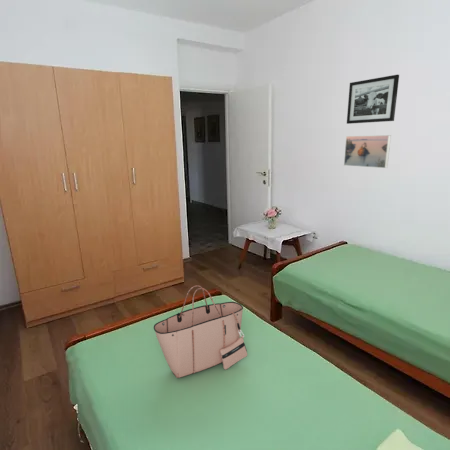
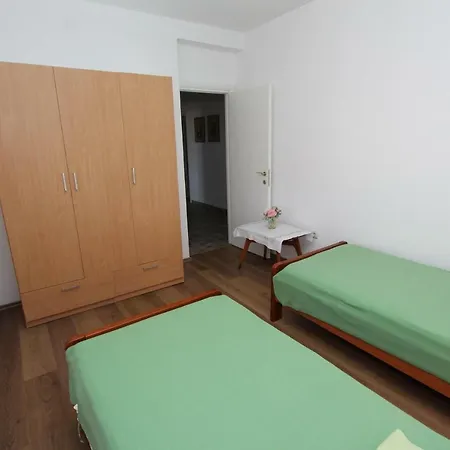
- tote bag (202, 326)
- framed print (365, 151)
- picture frame (370, 101)
